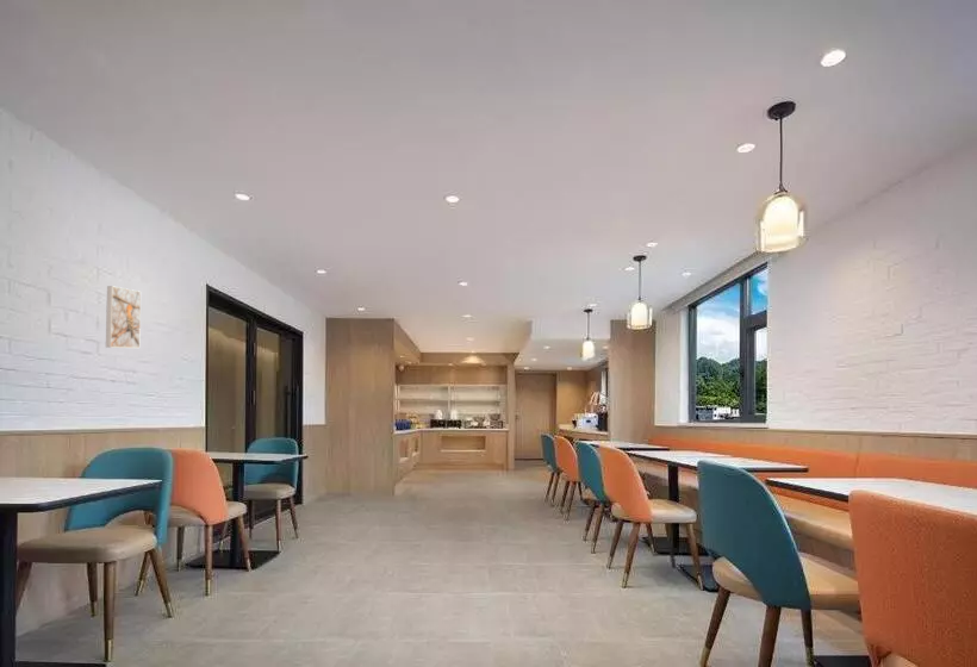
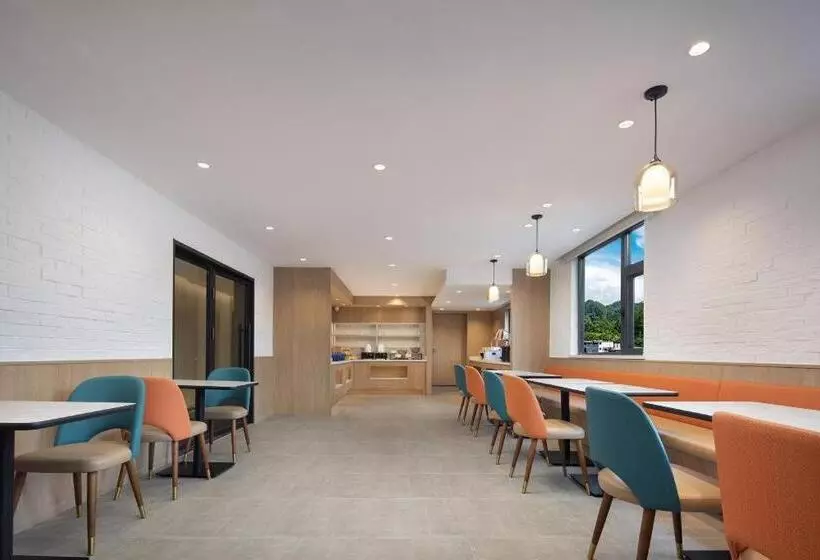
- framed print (124, 318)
